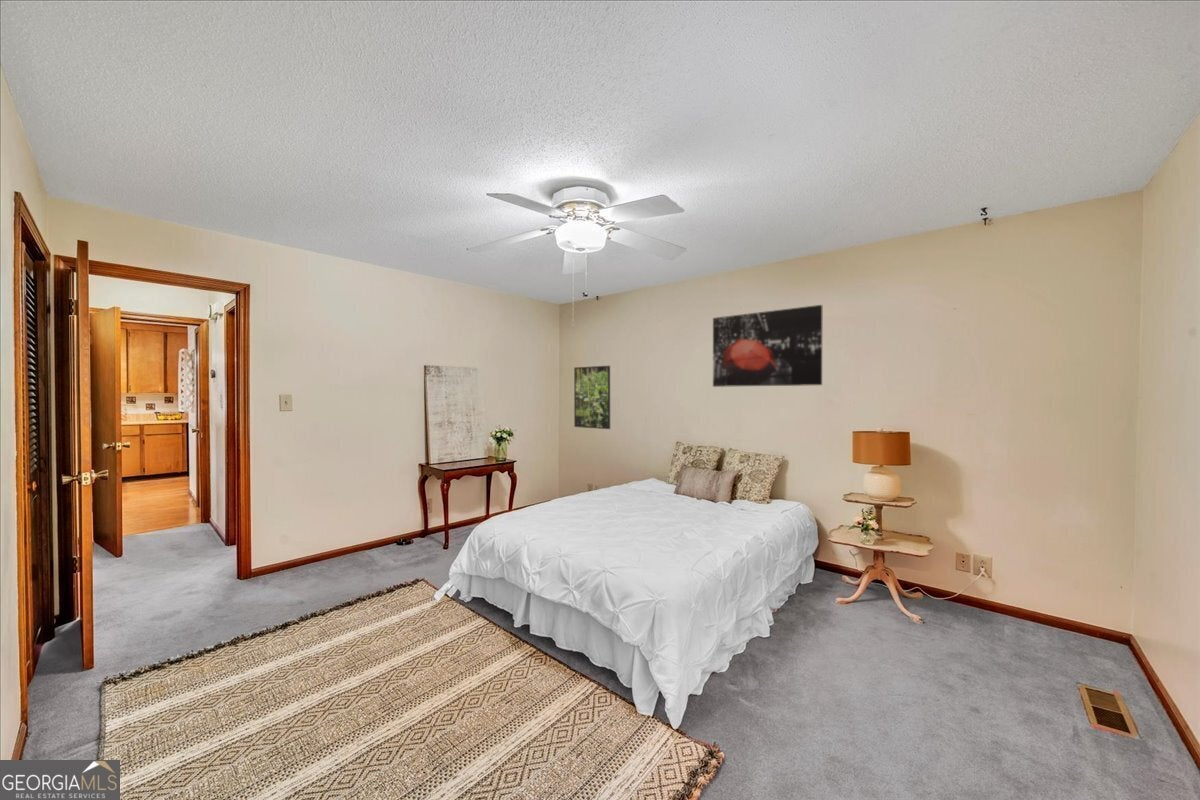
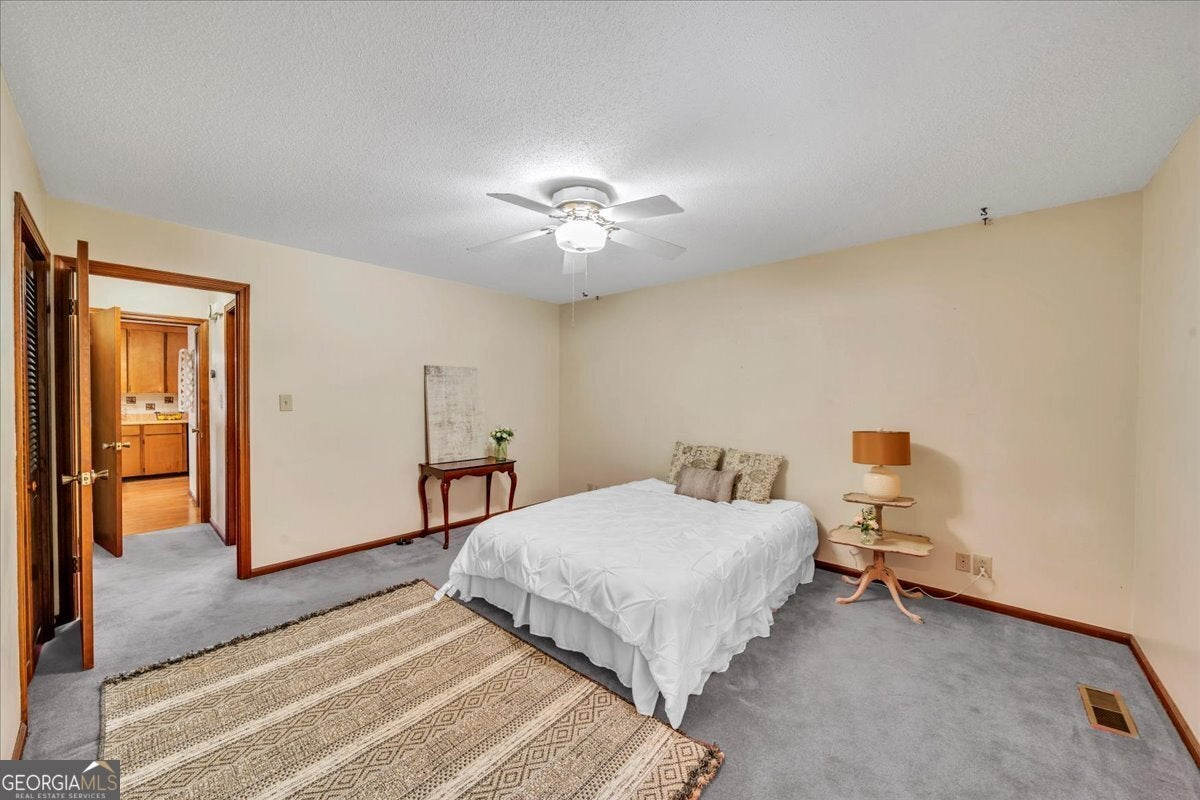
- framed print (591, 397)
- wall art (763, 349)
